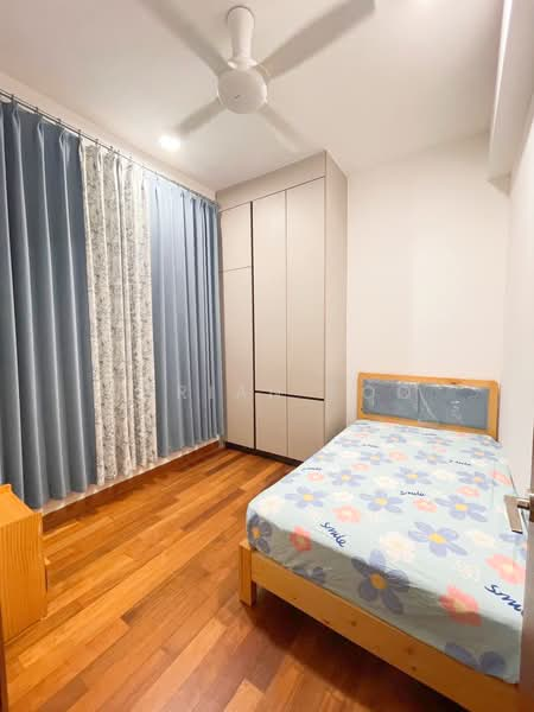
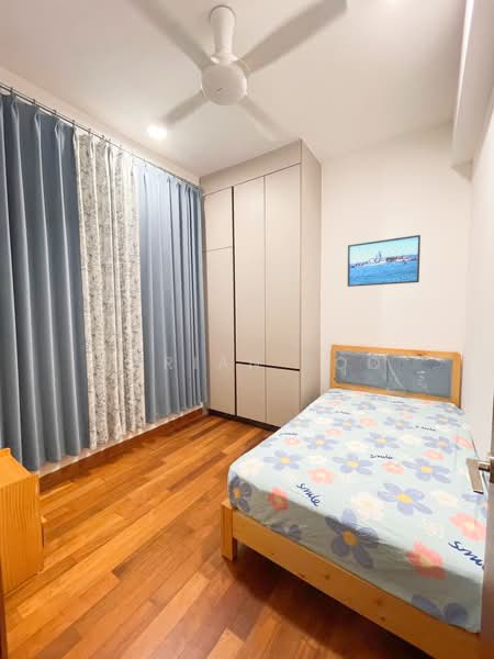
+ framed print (381, 263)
